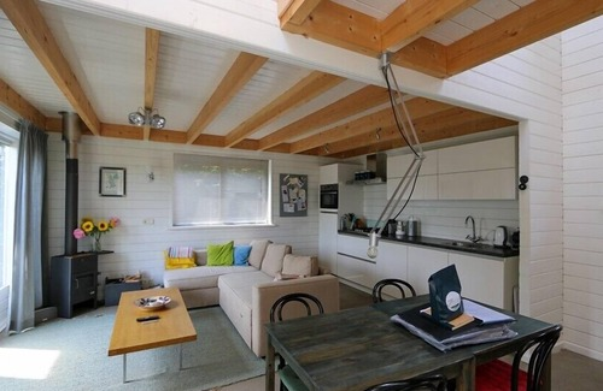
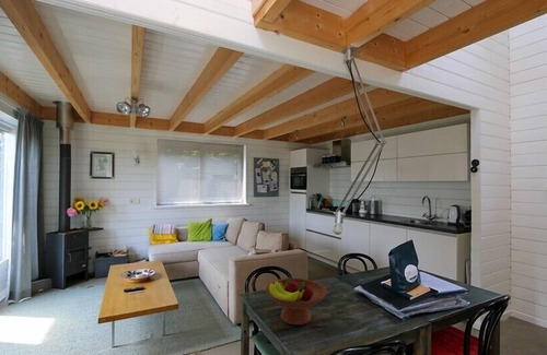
+ fruit bowl (295, 297)
